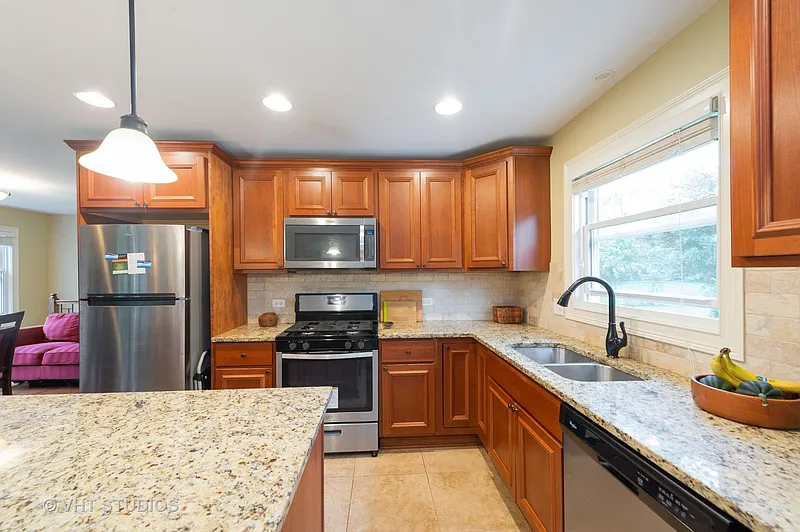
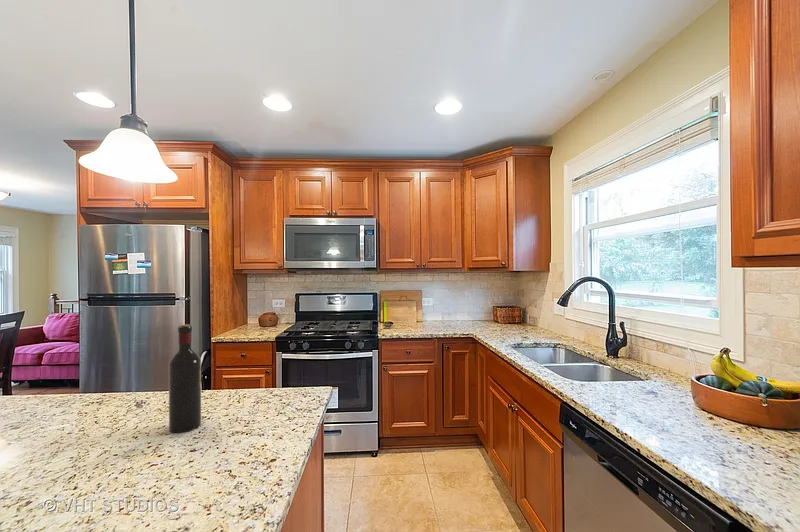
+ wine bottle (185, 375)
